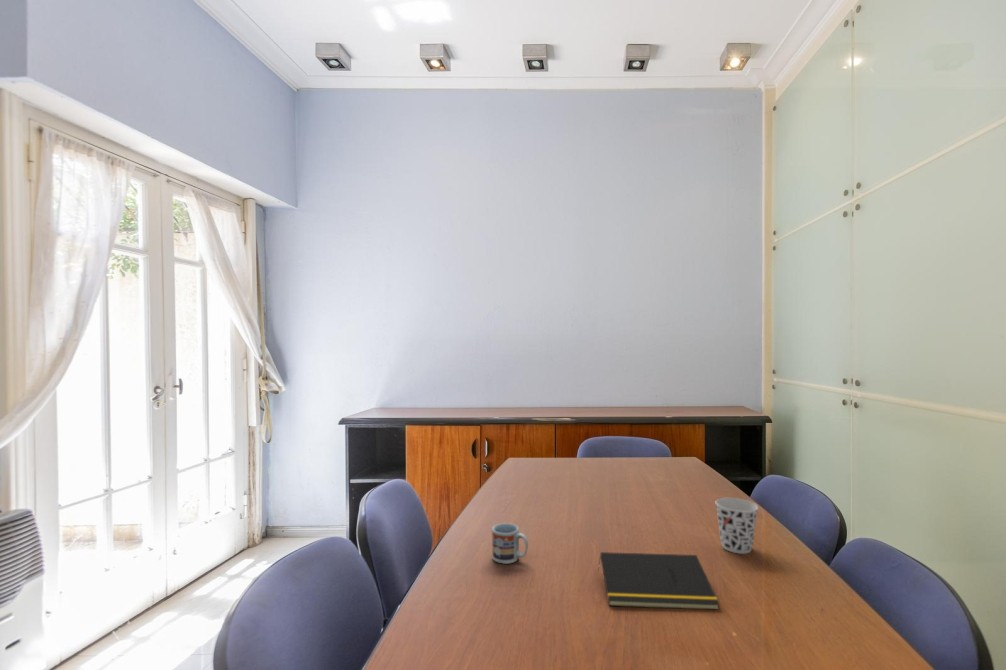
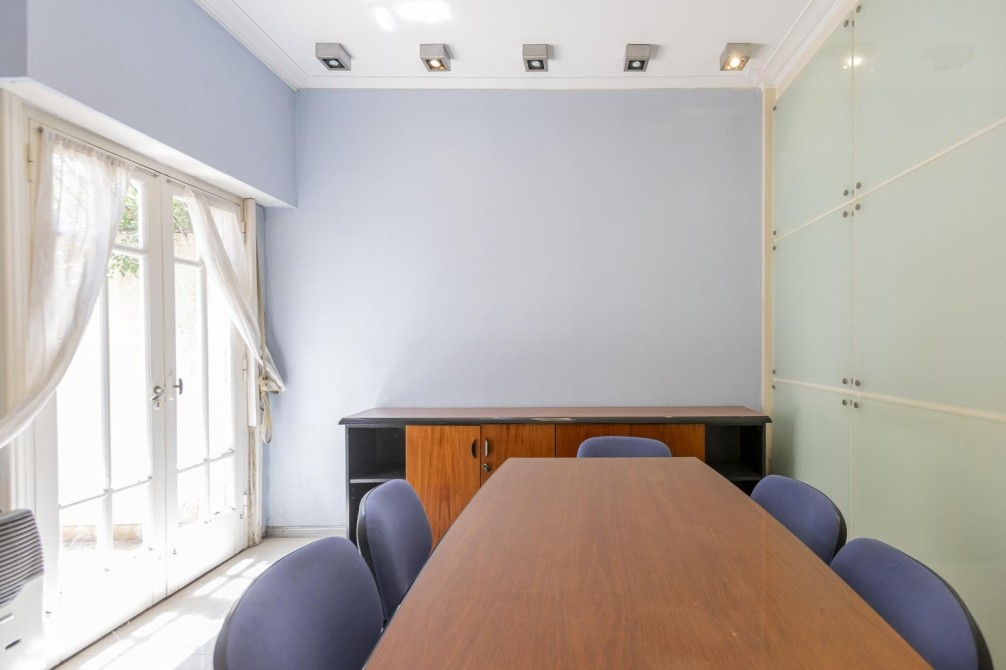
- cup (736, 526)
- notepad (655, 578)
- cup (510, 543)
